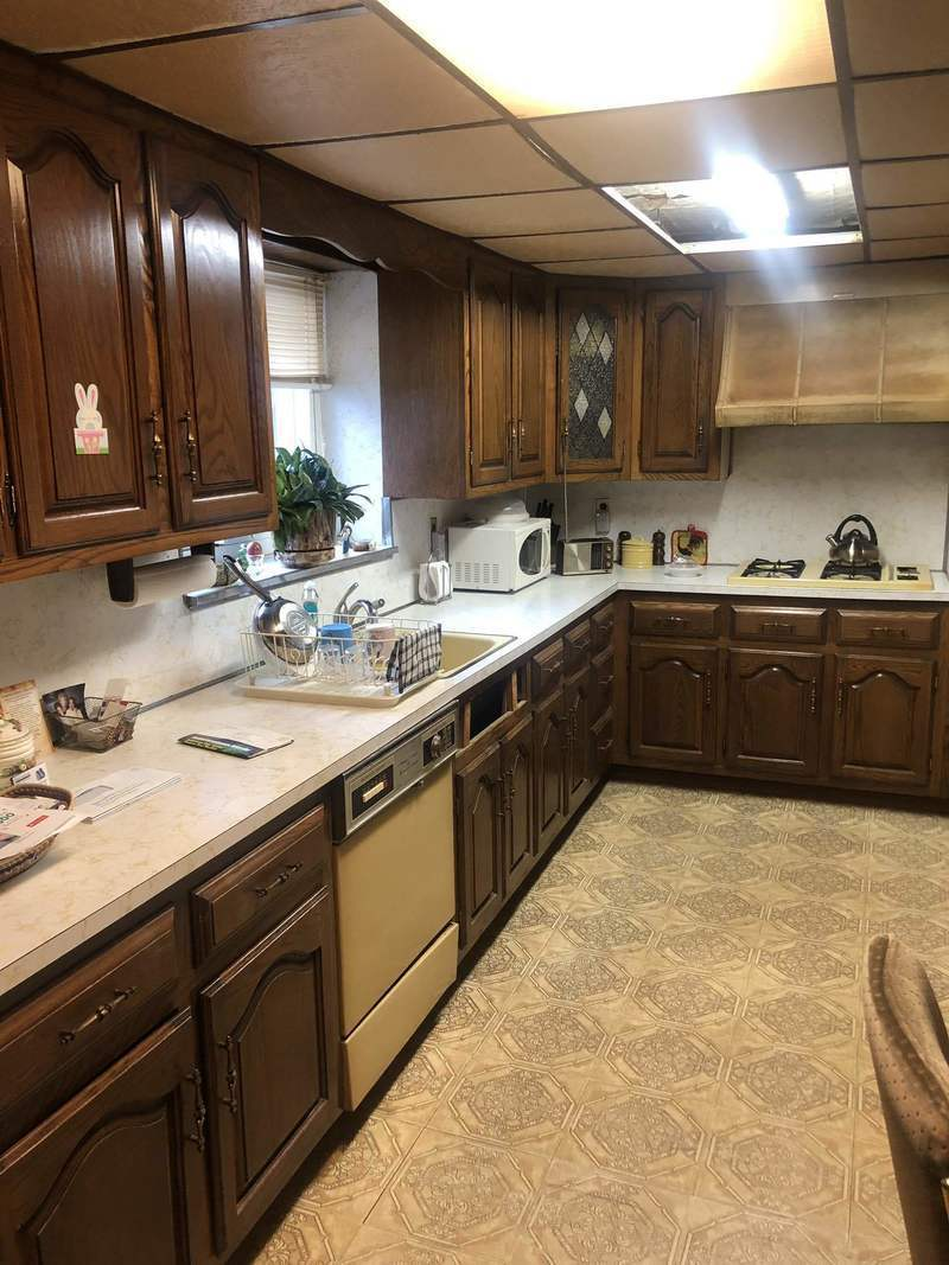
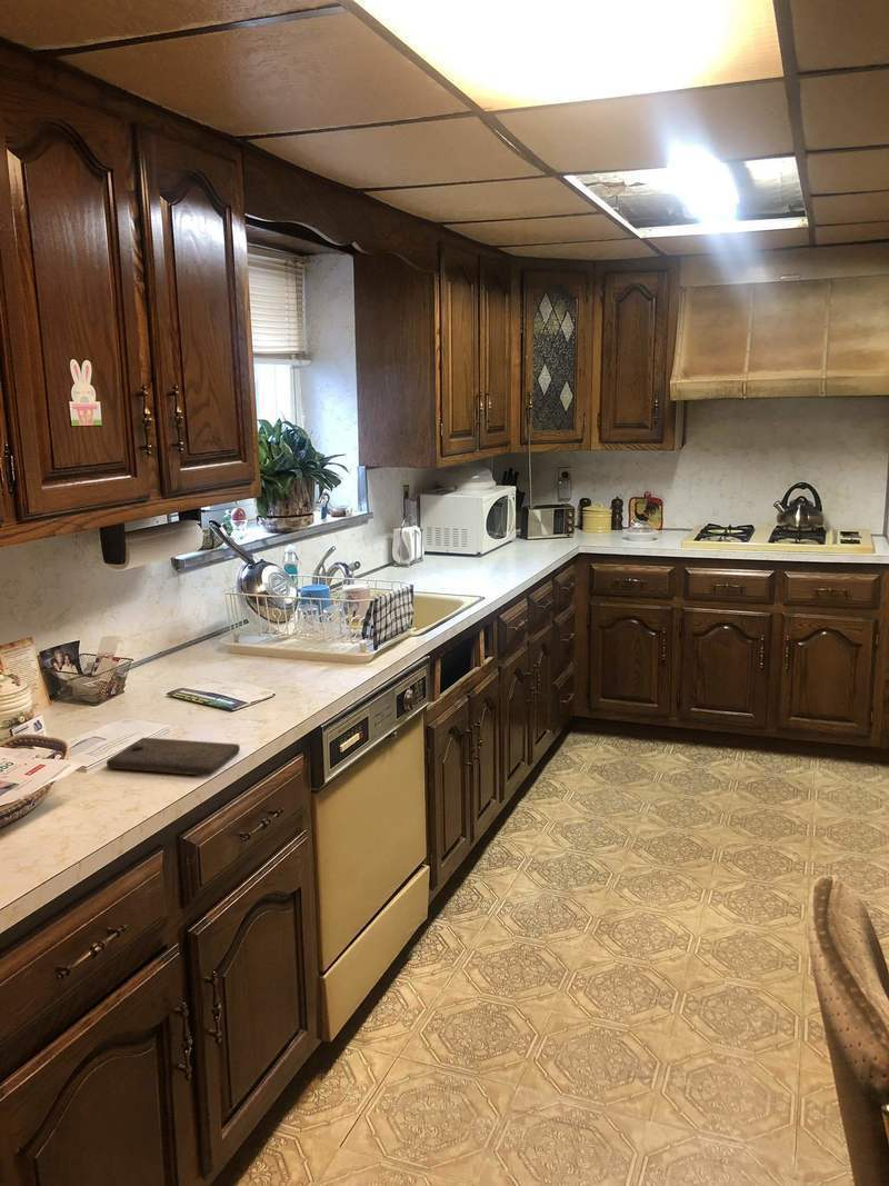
+ cutting board (174, 755)
